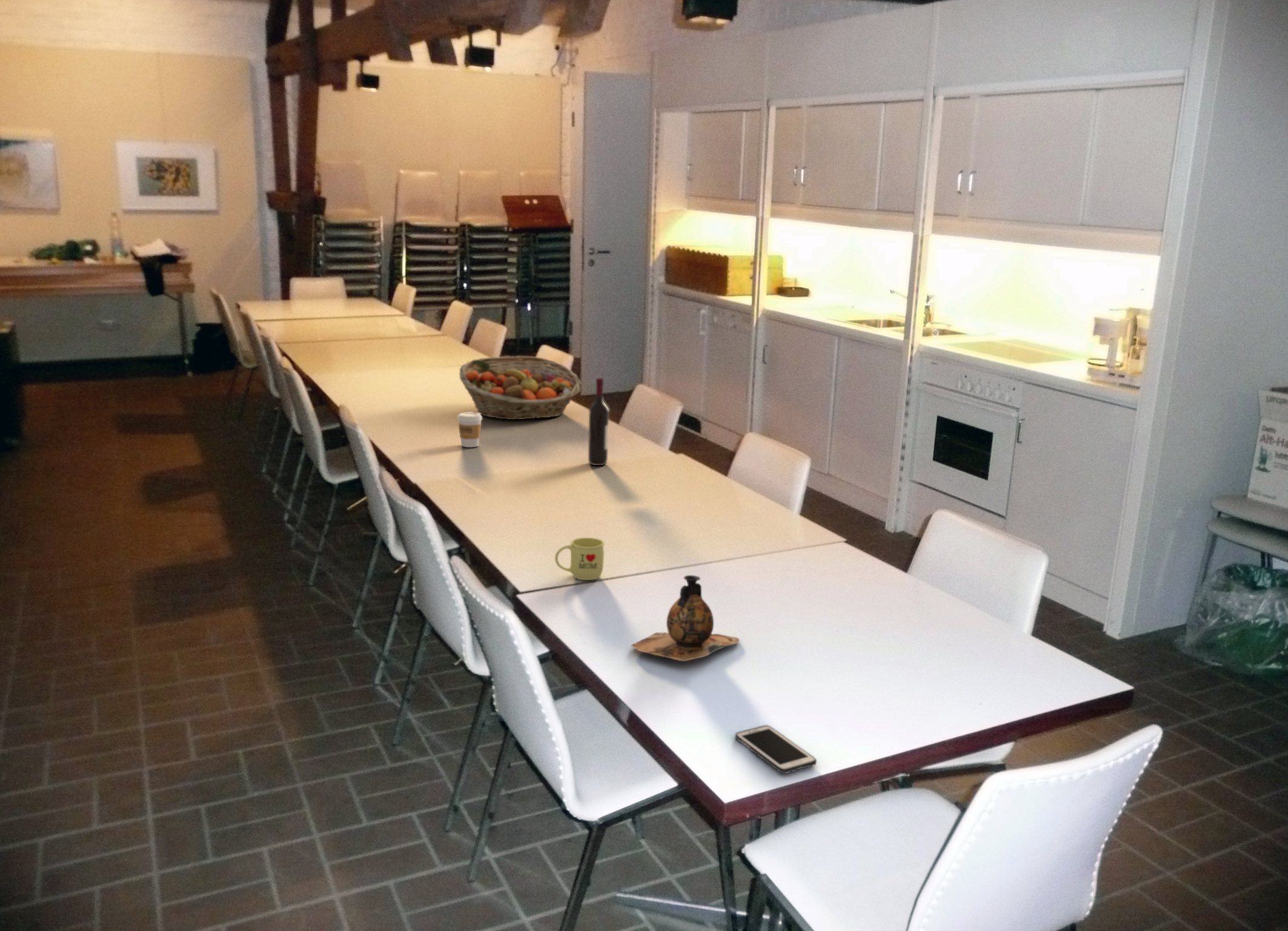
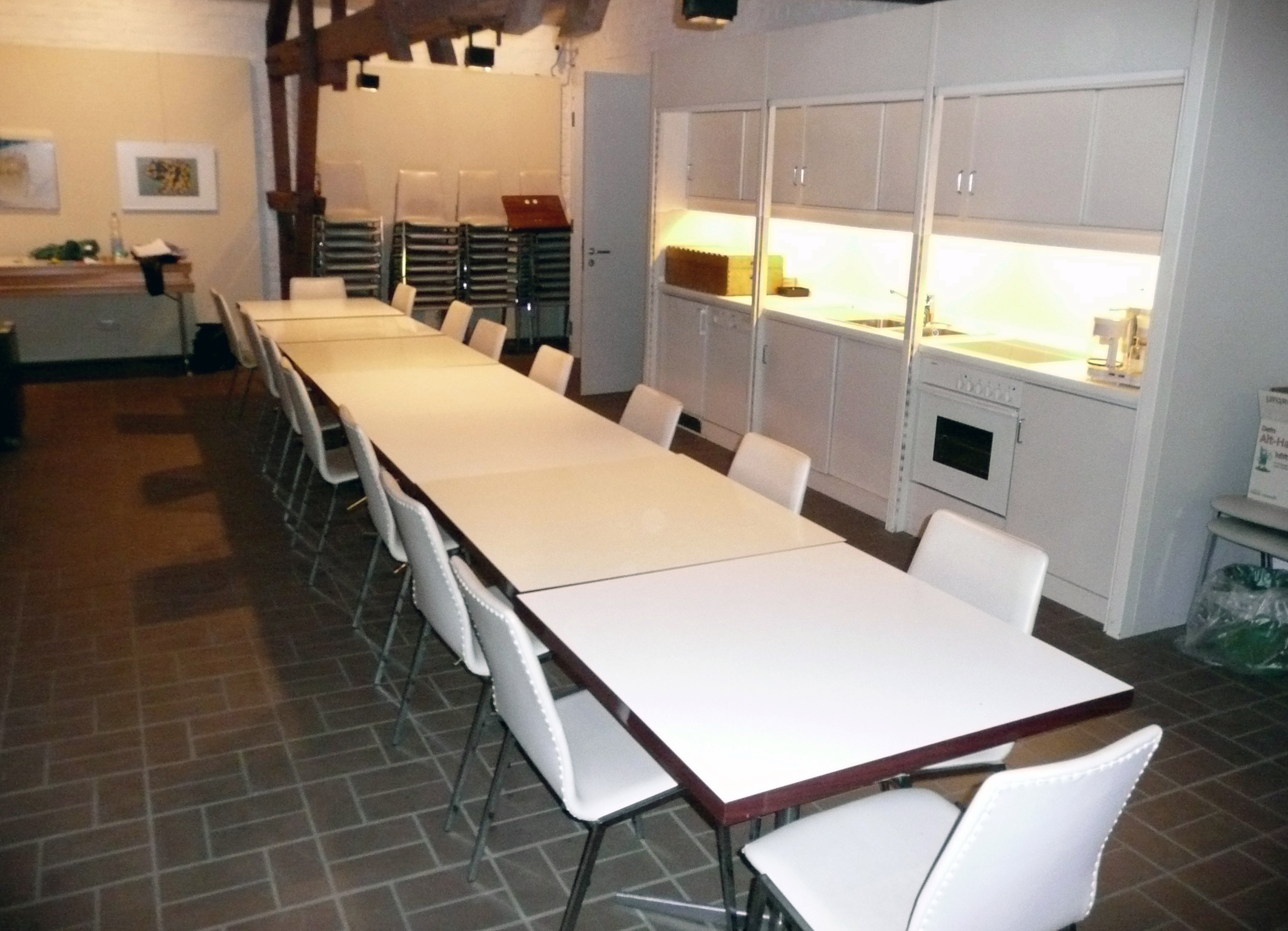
- cell phone (774, 749)
- wine bottle (599, 421)
- vase (687, 612)
- fruit basket (520, 387)
- coffee cup (470, 429)
- mug (580, 559)
